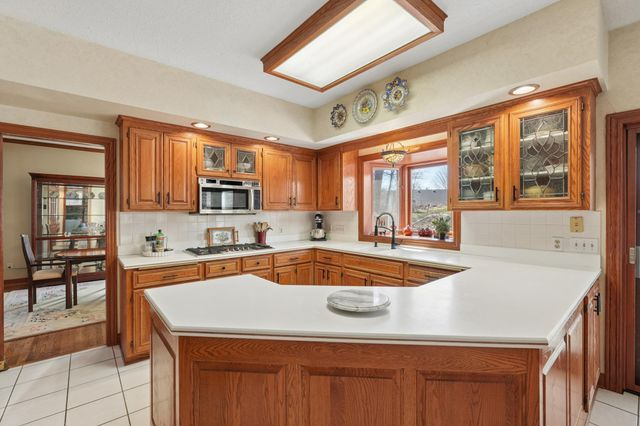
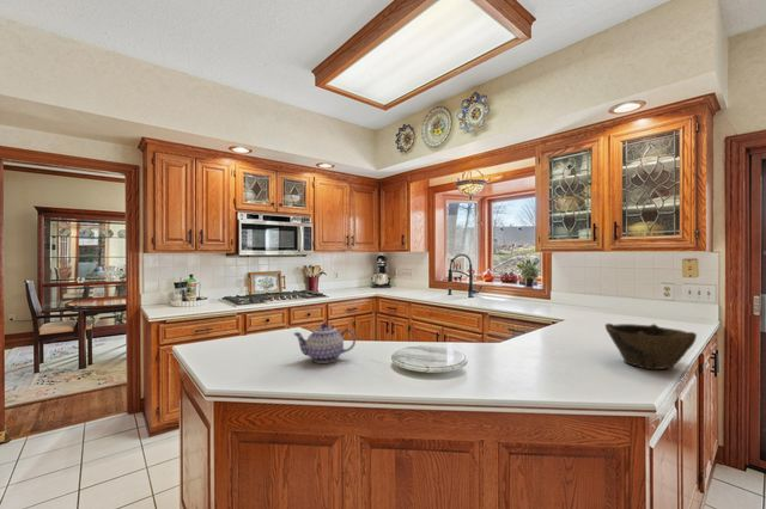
+ bowl (648, 345)
+ teapot (324, 341)
